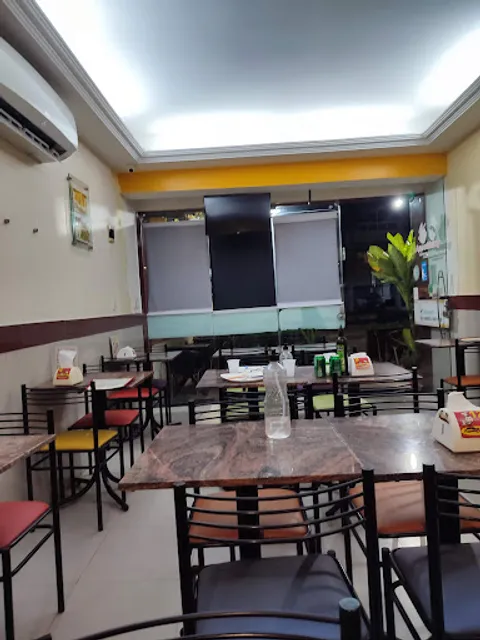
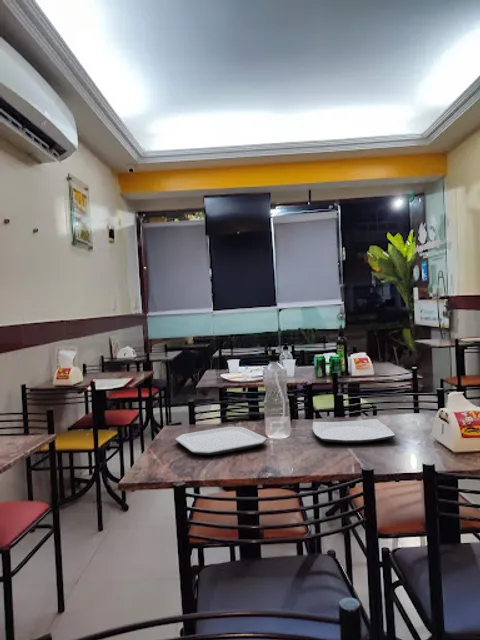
+ plate (351, 431)
+ plate (220, 440)
